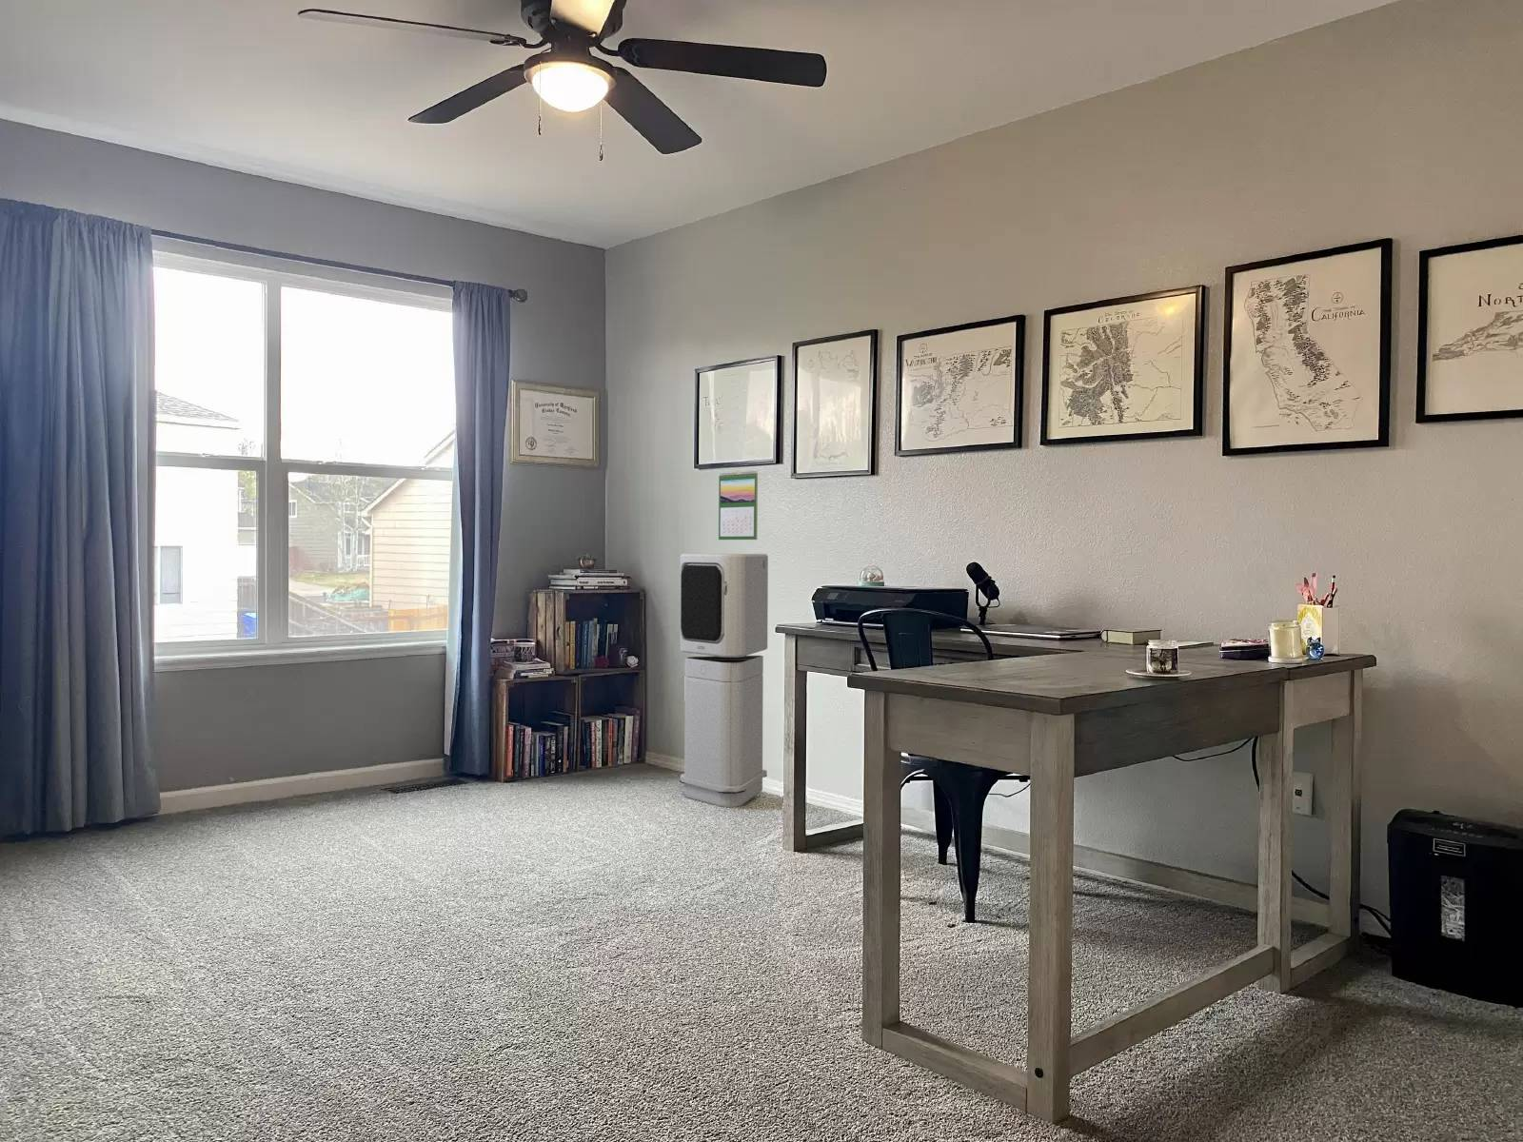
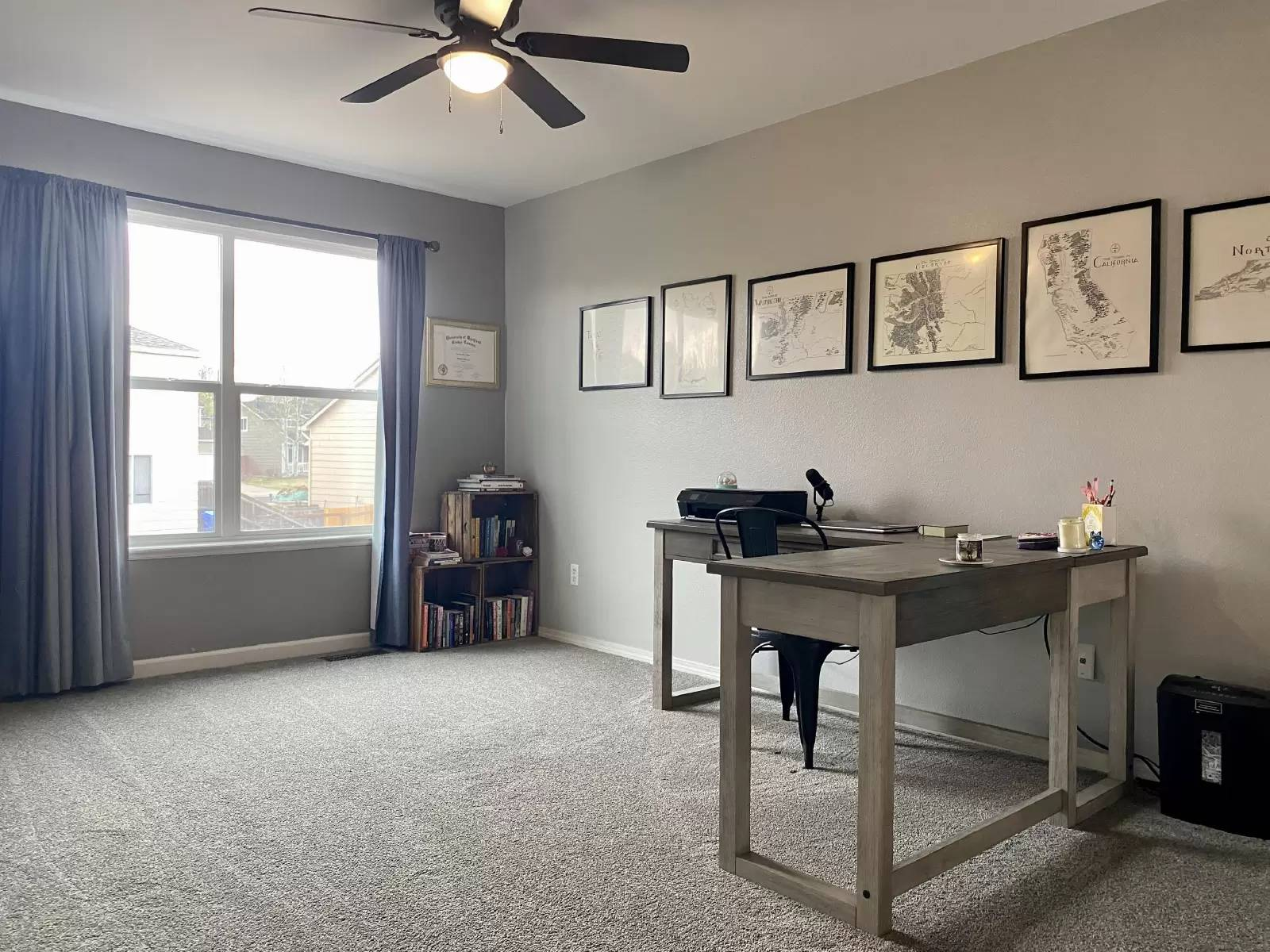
- air purifier (733, 674)
- calendar (738, 505)
